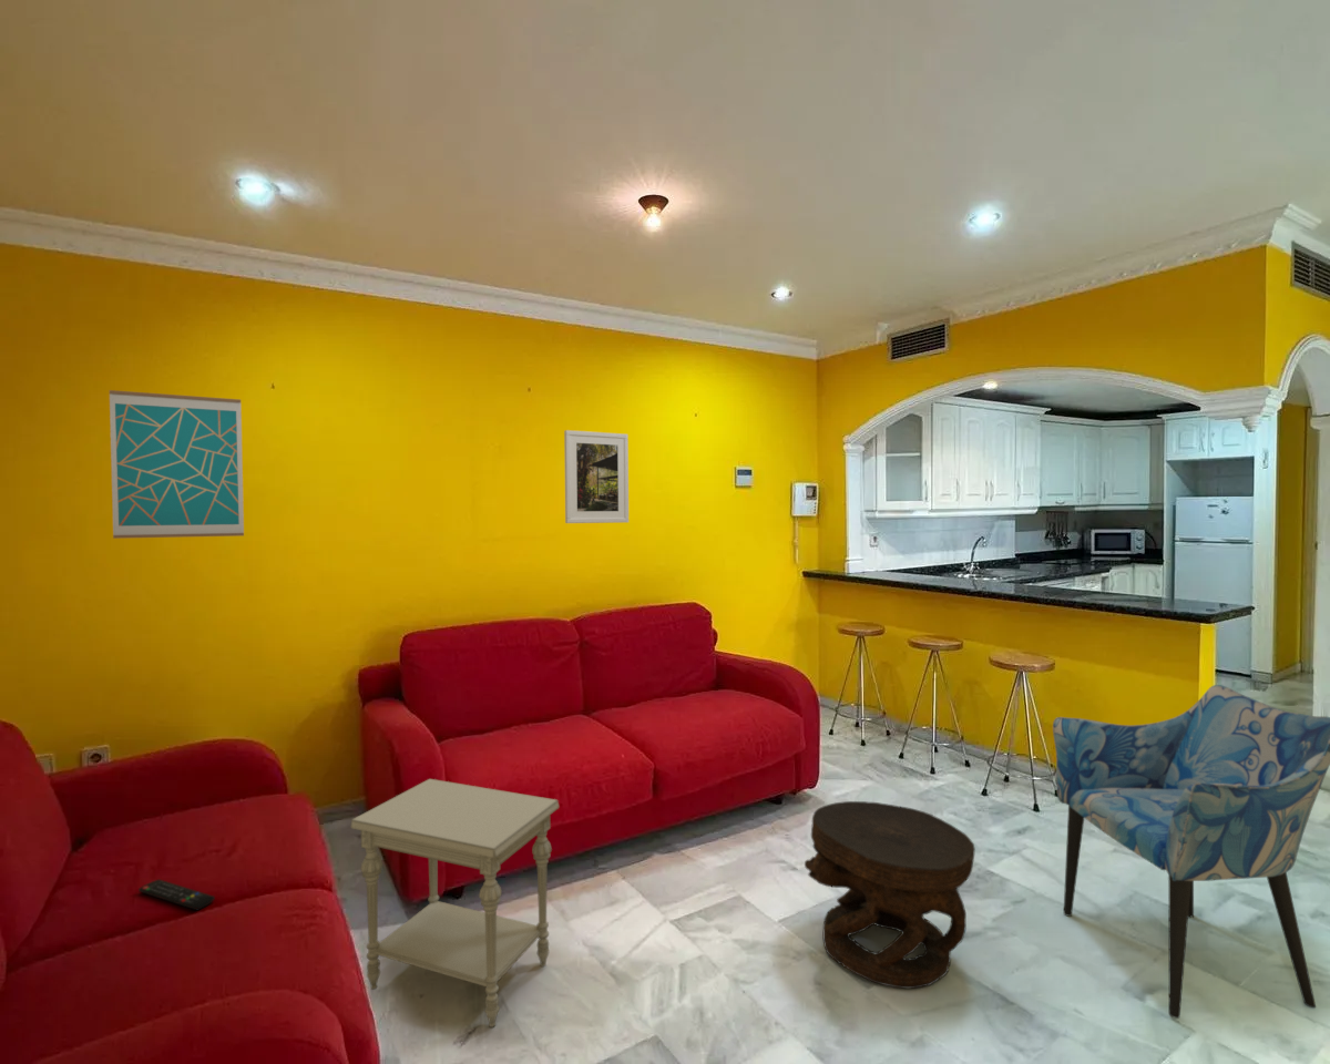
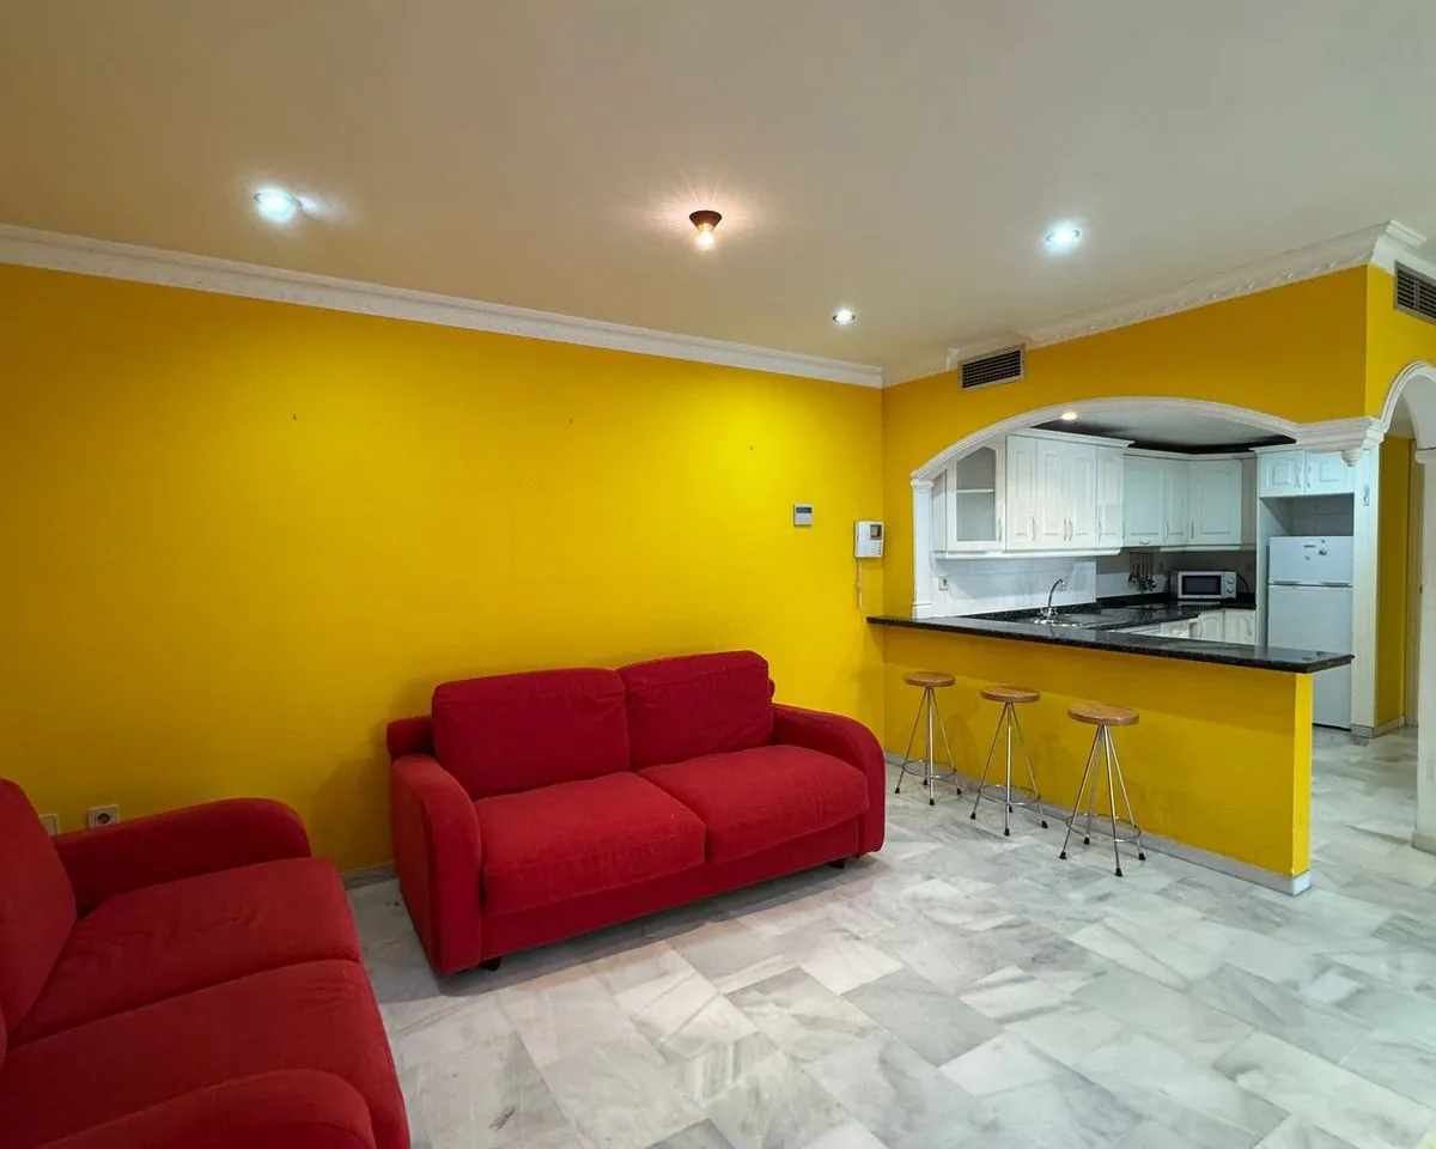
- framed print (597, 478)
- remote control (175, 894)
- side table (884, 887)
- side table (457, 906)
- wall art (180, 466)
- armchair (1195, 829)
